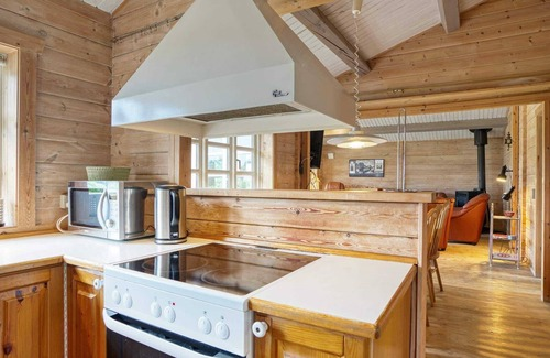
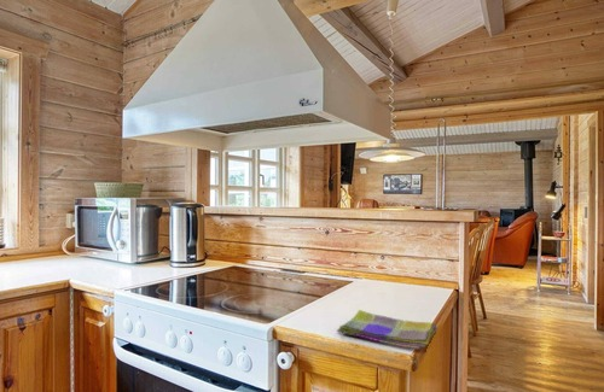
+ dish towel (388, 327)
